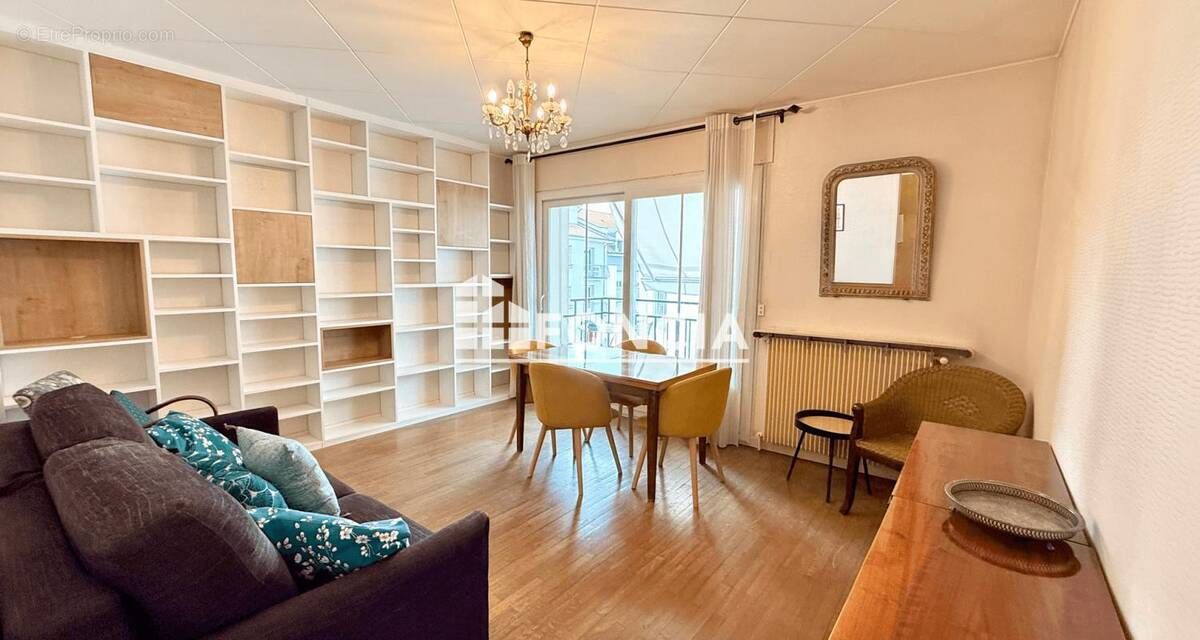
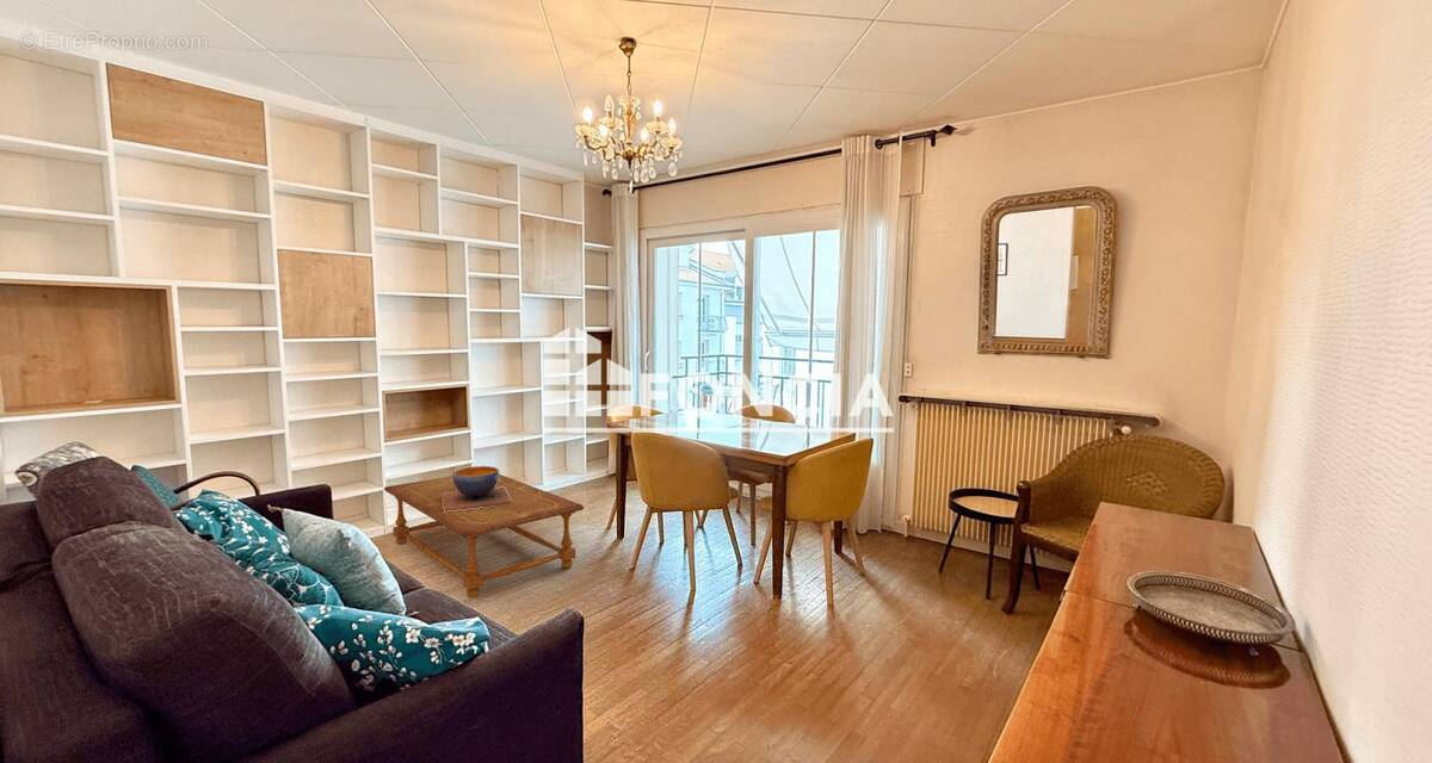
+ decorative bowl (475, 485)
+ coffee table (479, 525)
